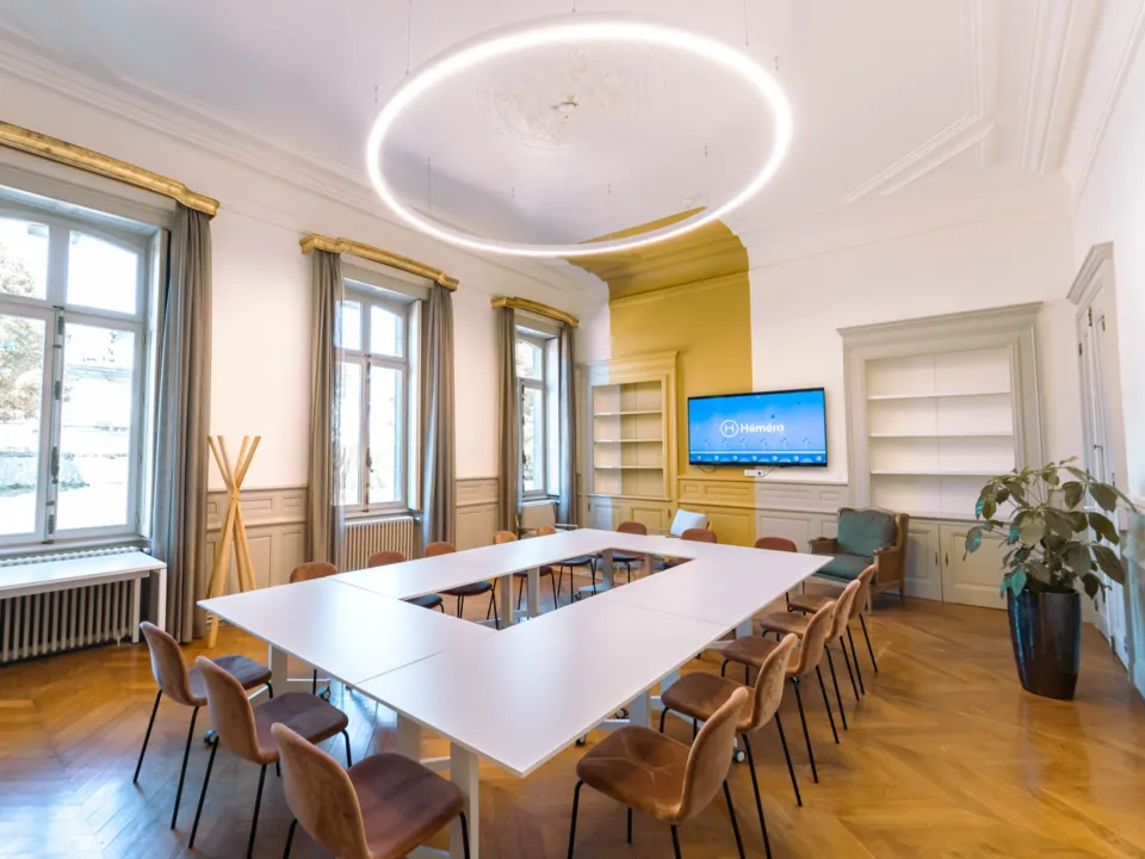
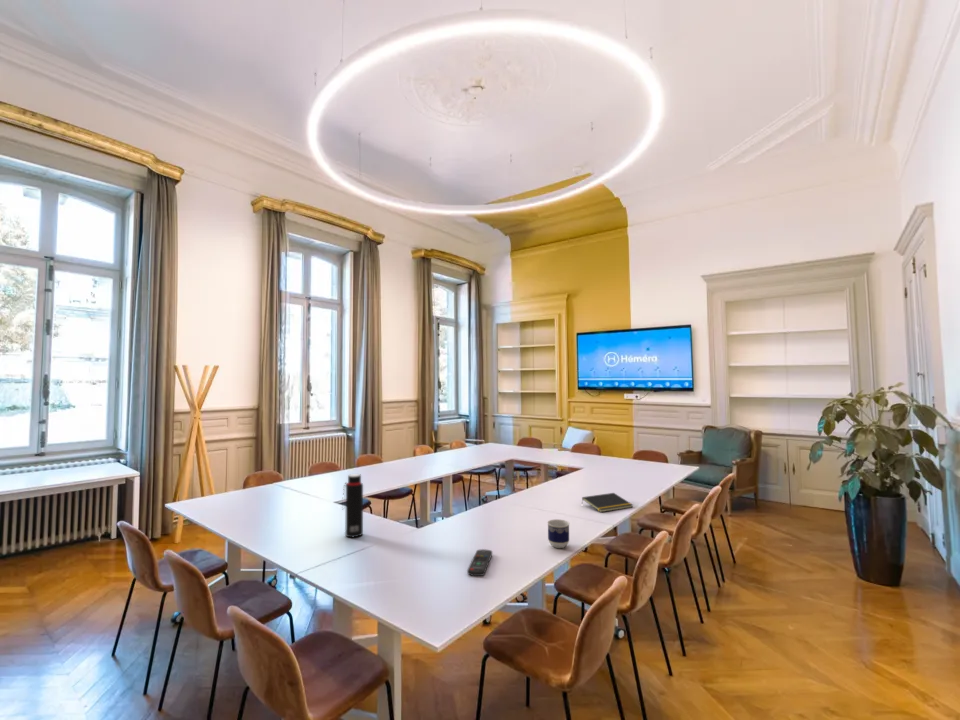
+ water bottle (352, 505)
+ notepad (607, 502)
+ remote control (480, 561)
+ cup (559, 533)
